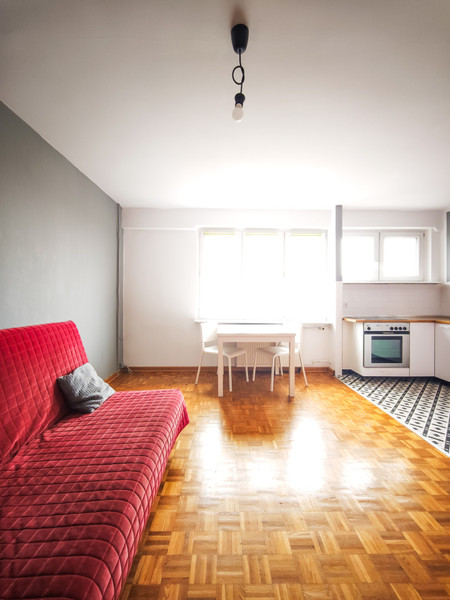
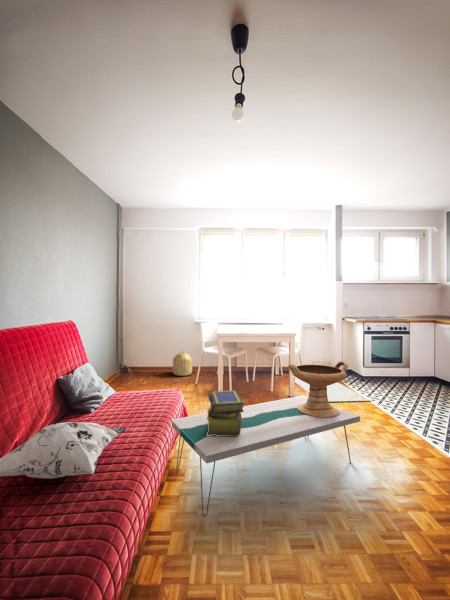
+ coffee table (267, 443)
+ rug (327, 386)
+ basket (182, 363)
+ stack of books (225, 411)
+ decorative bowl (318, 386)
+ decorative pillow (64, 447)
